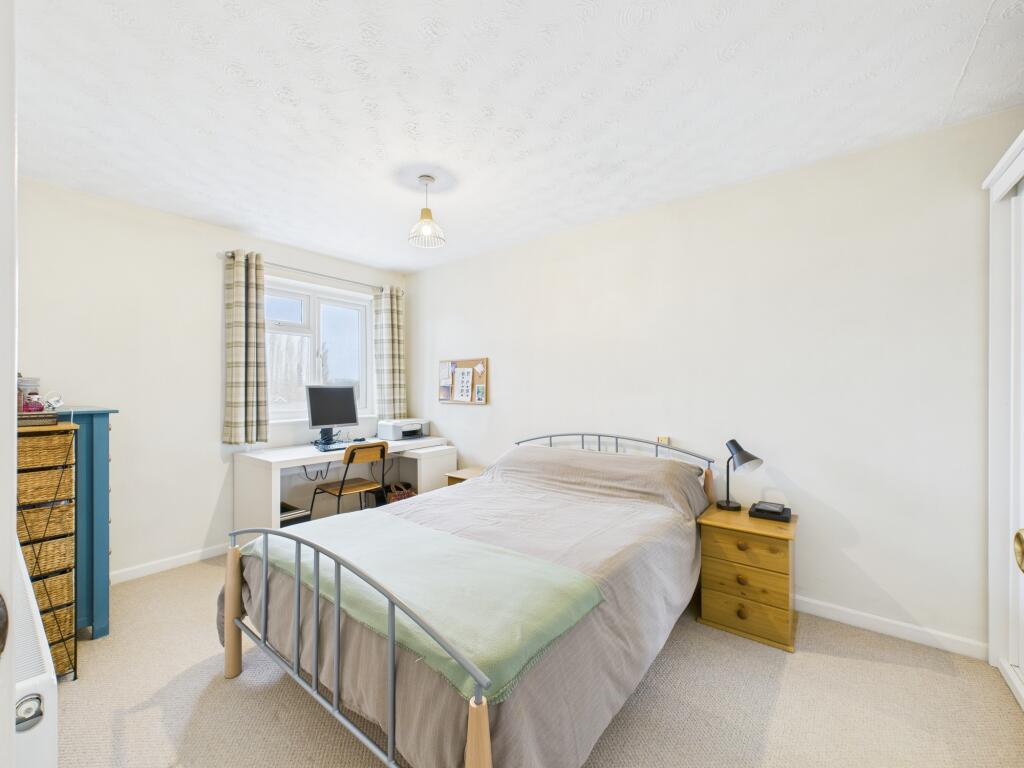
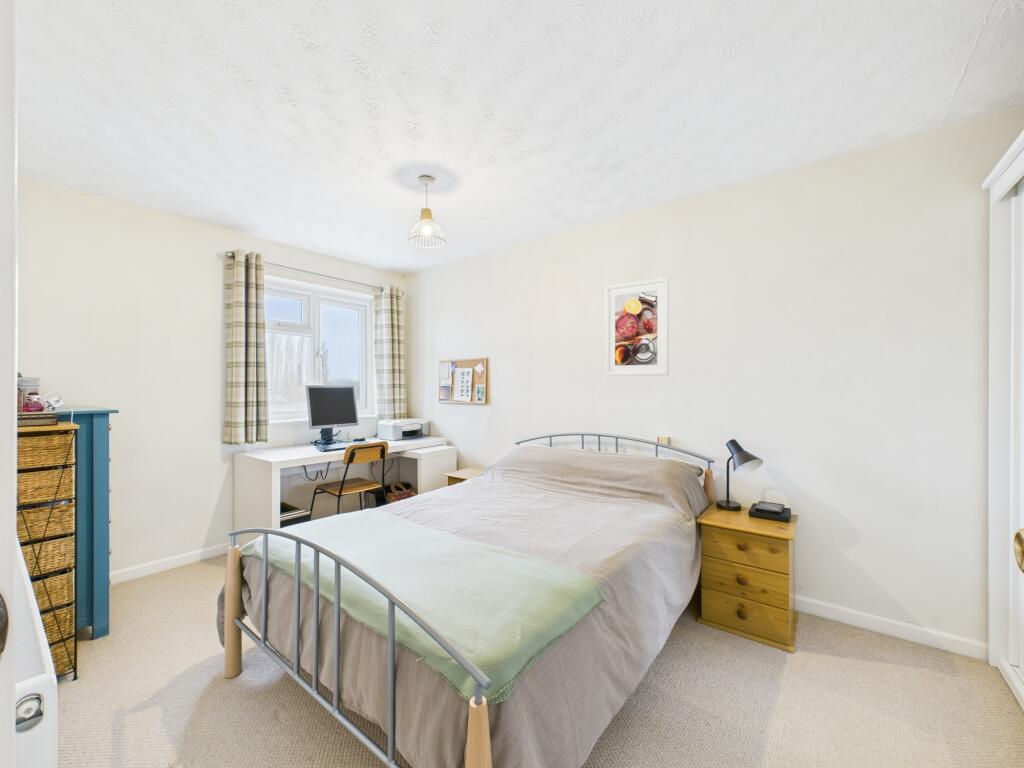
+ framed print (635, 329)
